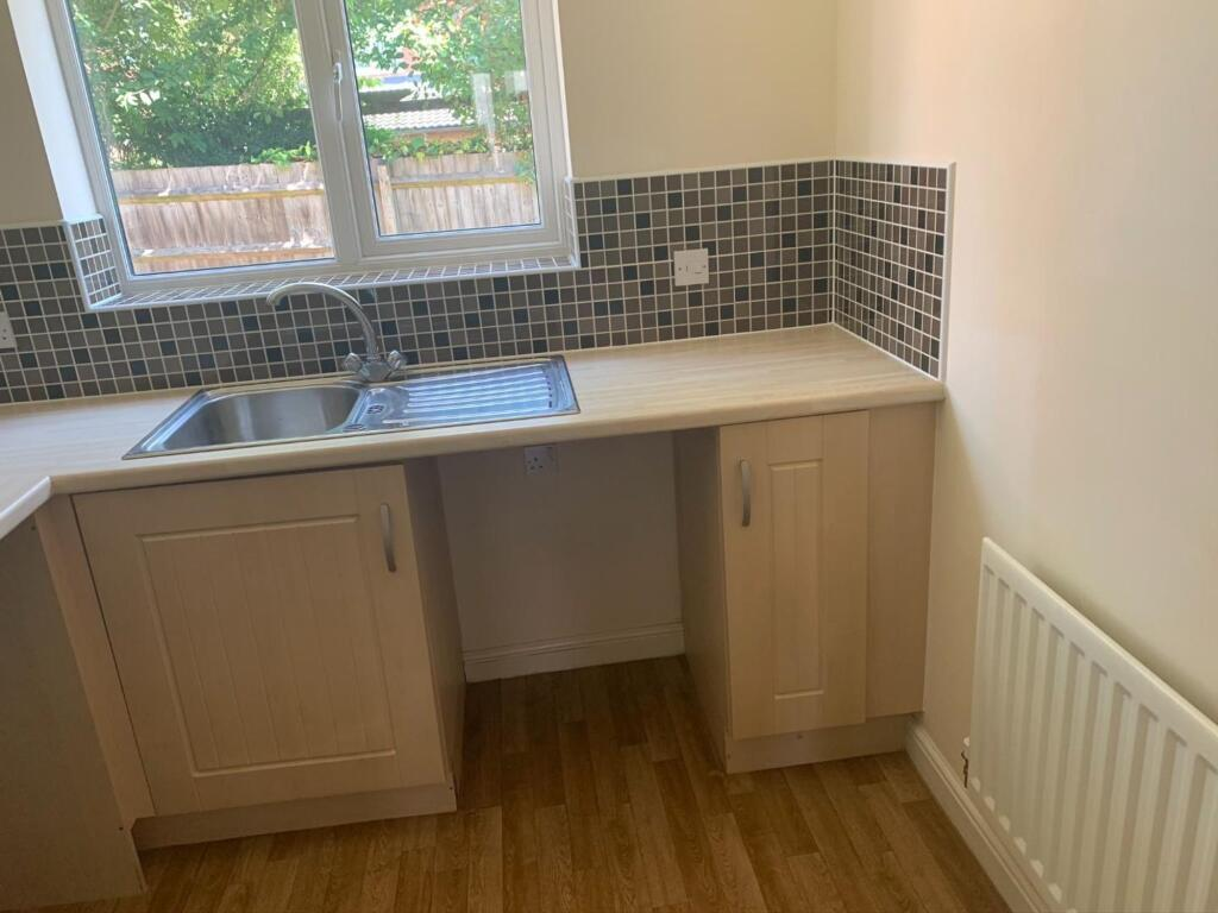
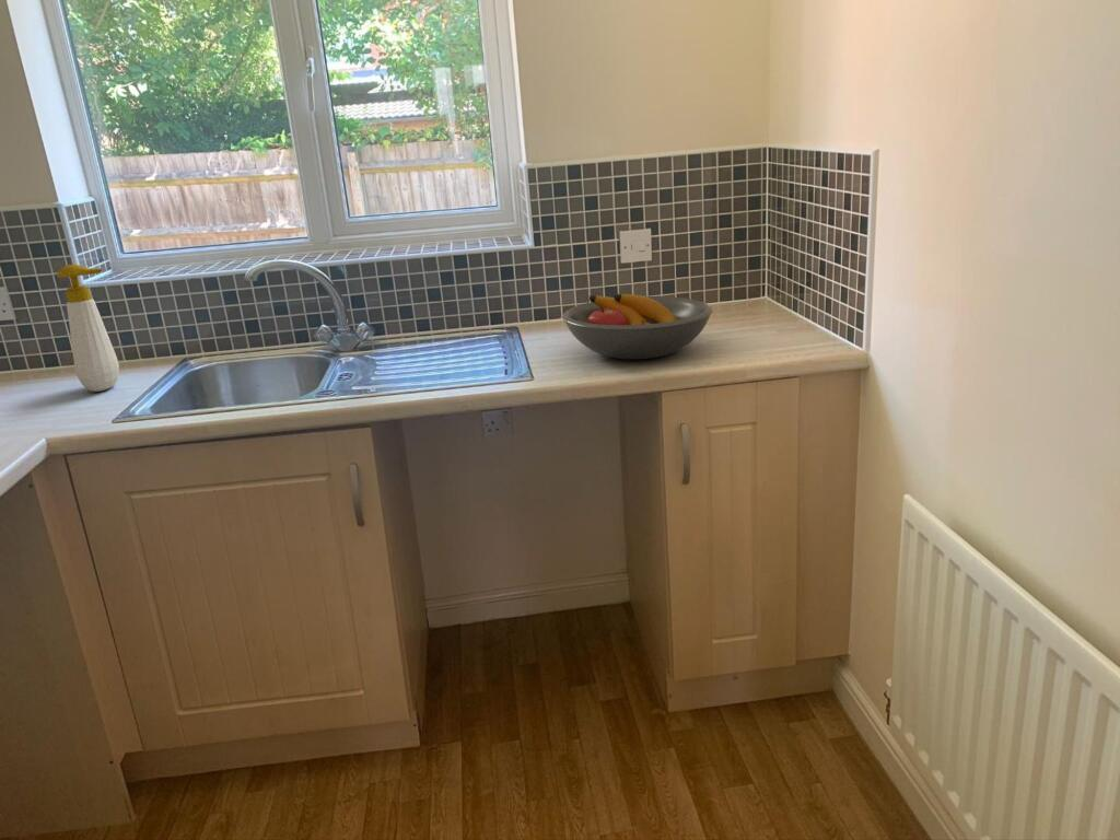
+ soap bottle (91, 327)
+ fruit bowl (637, 325)
